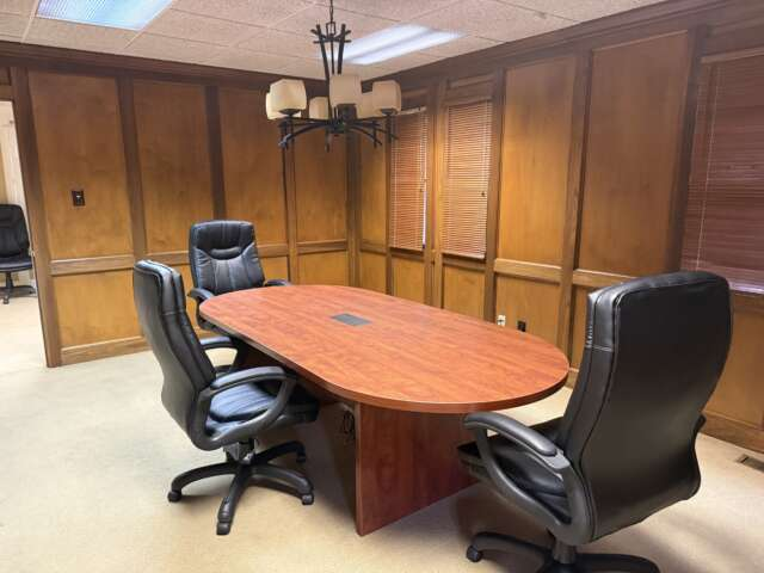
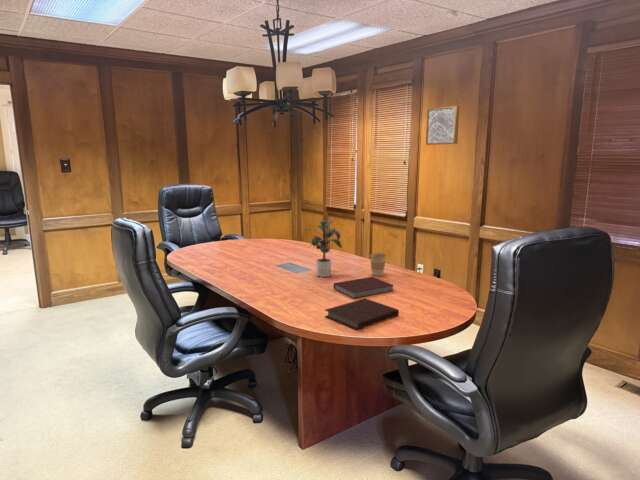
+ notebook (363, 286)
+ notebook (361, 313)
+ wall art (442, 126)
+ potted plant (326, 246)
+ coffee cup (377, 263)
